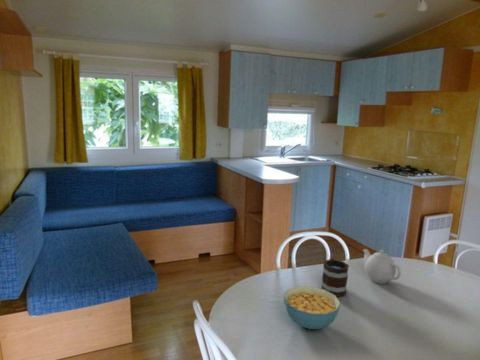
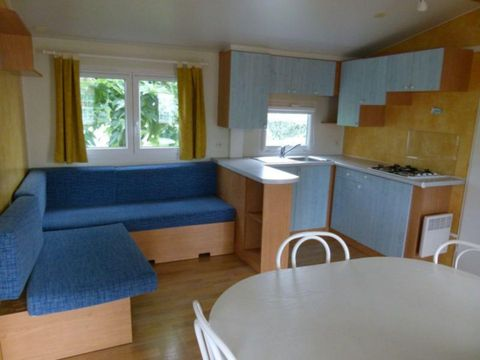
- cereal bowl (310, 311)
- mug (333, 275)
- teapot (380, 265)
